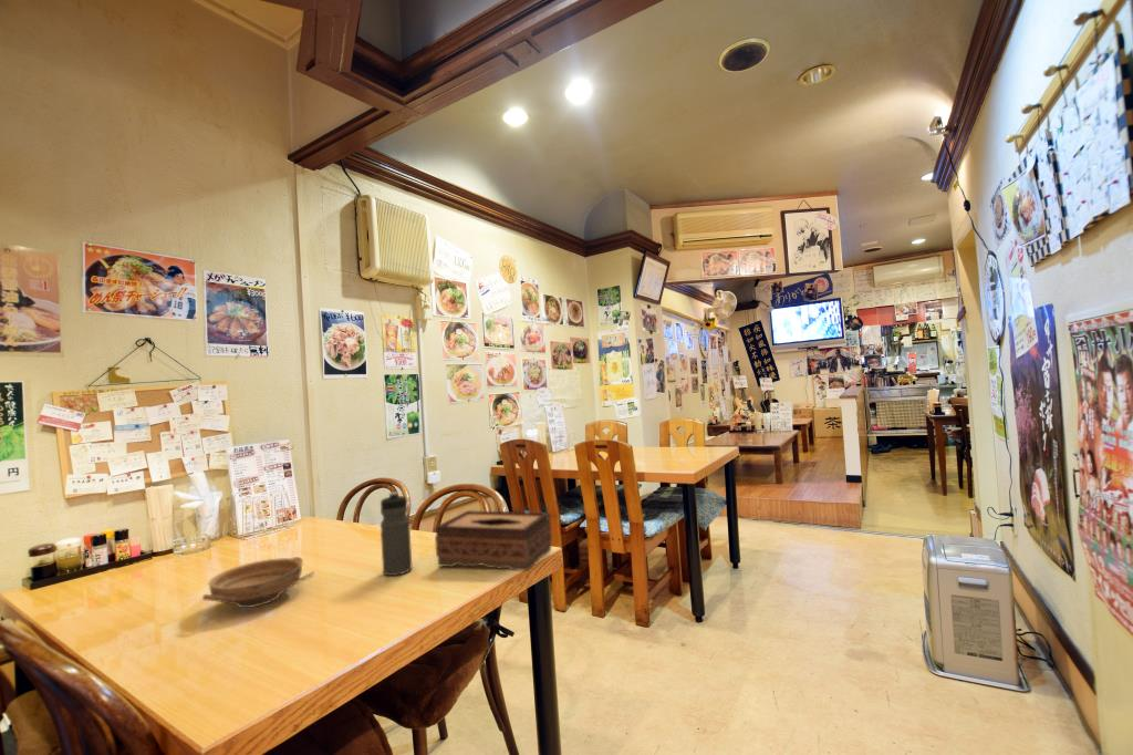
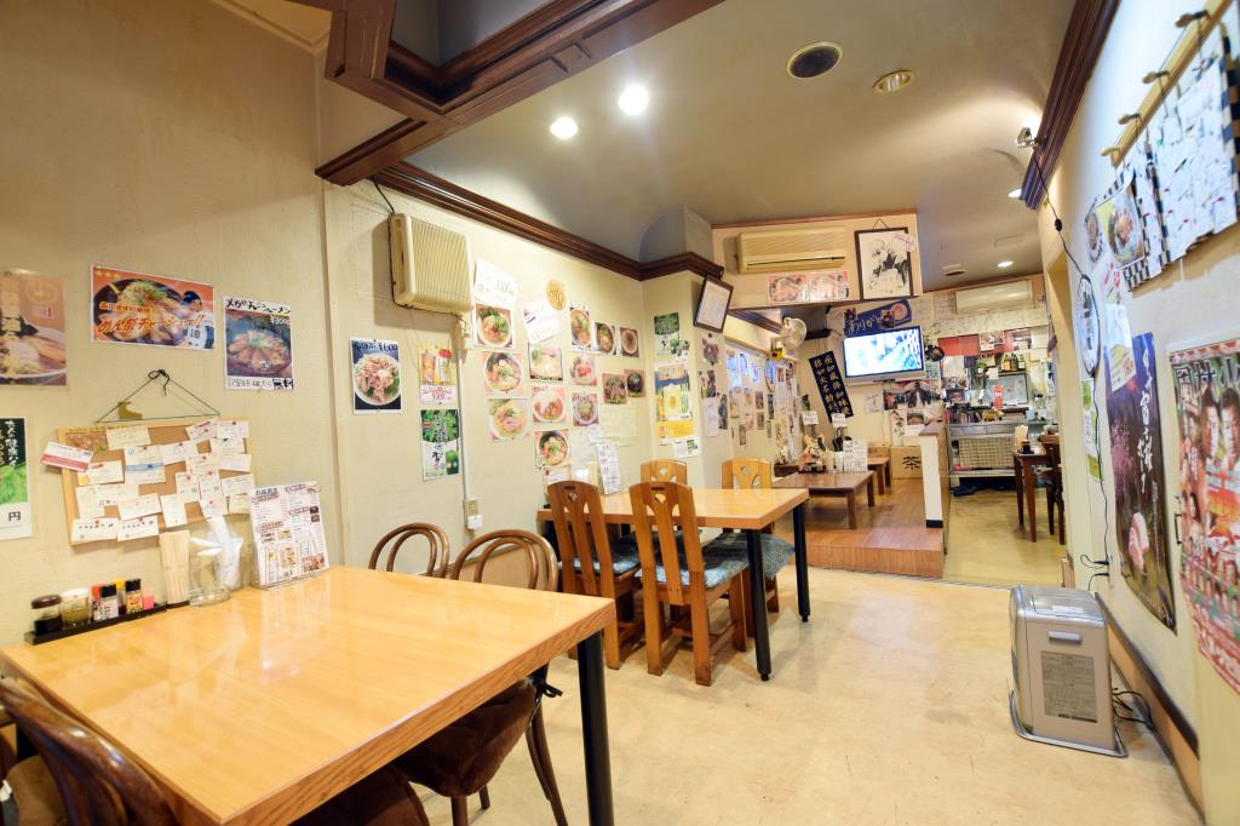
- tissue box (495, 538)
- bowl (264, 582)
- water bottle (395, 531)
